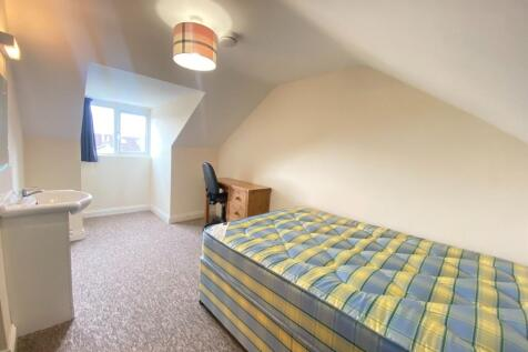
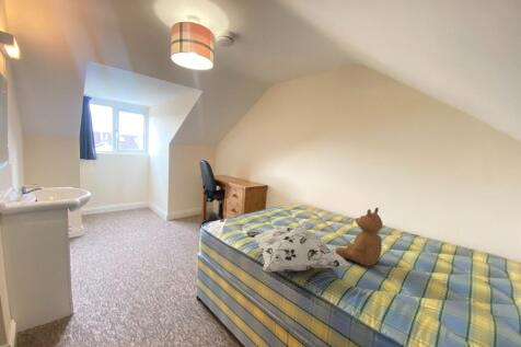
+ teddy bear (360, 233)
+ decorative pillow (291, 246)
